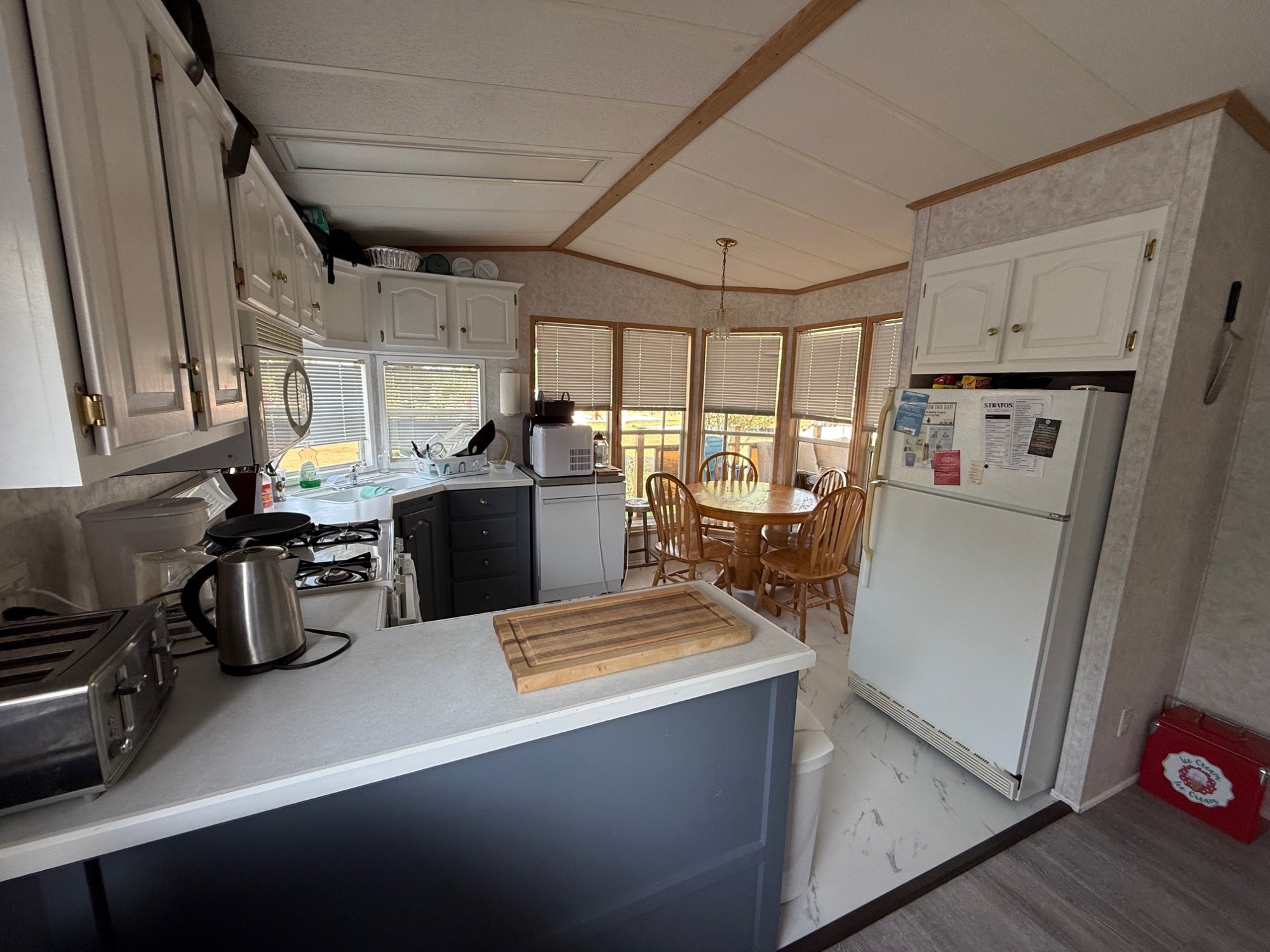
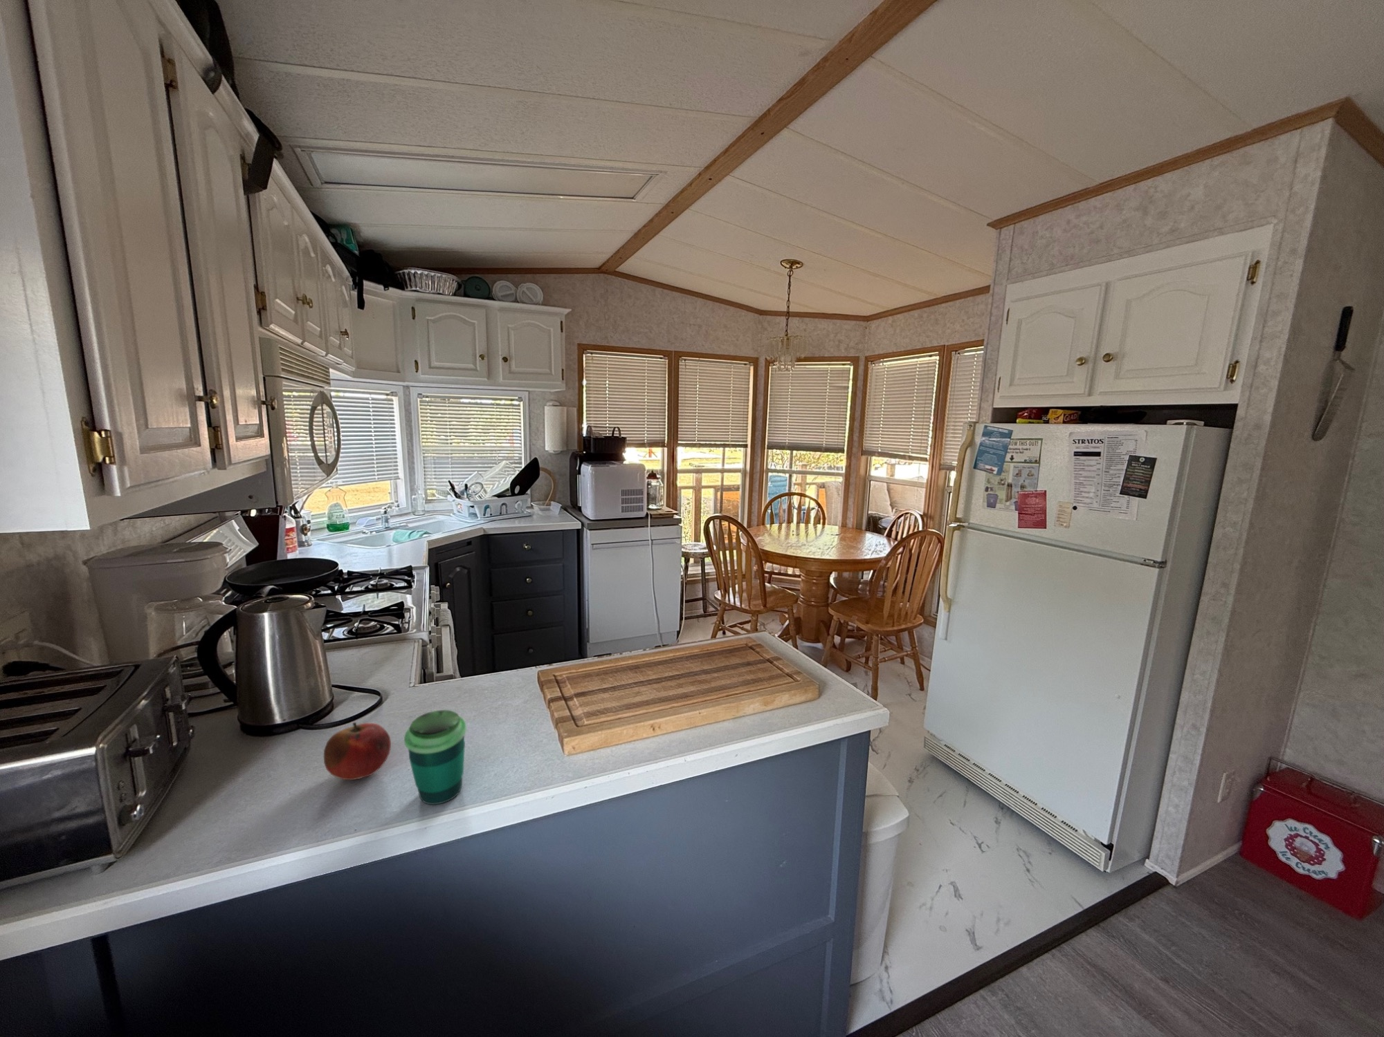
+ fruit (357, 749)
+ cup (437, 759)
